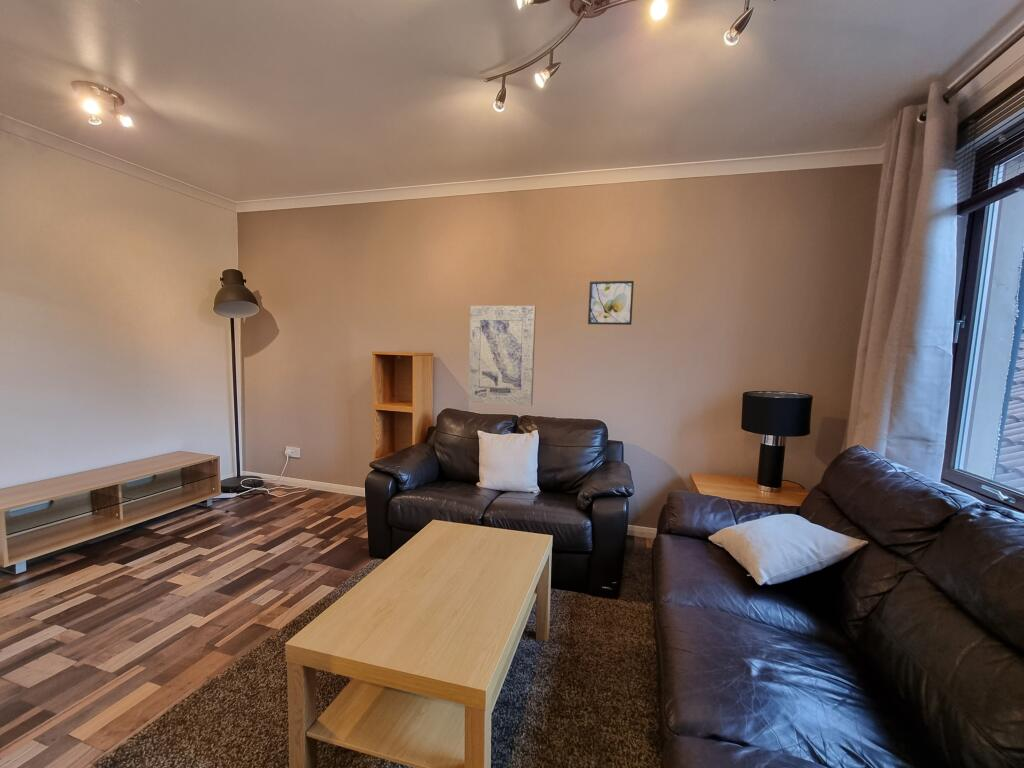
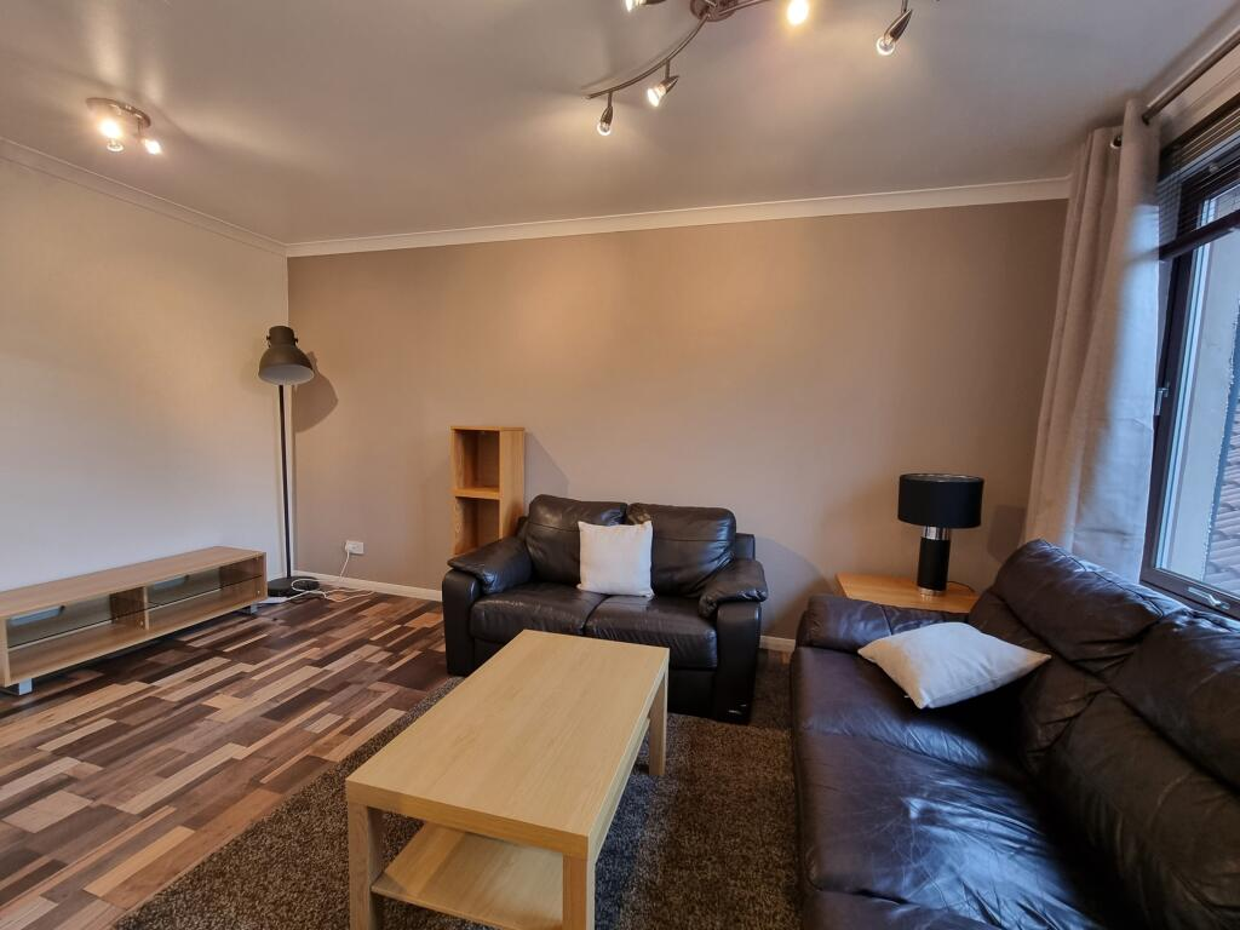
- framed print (610, 302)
- wall art (501, 355)
